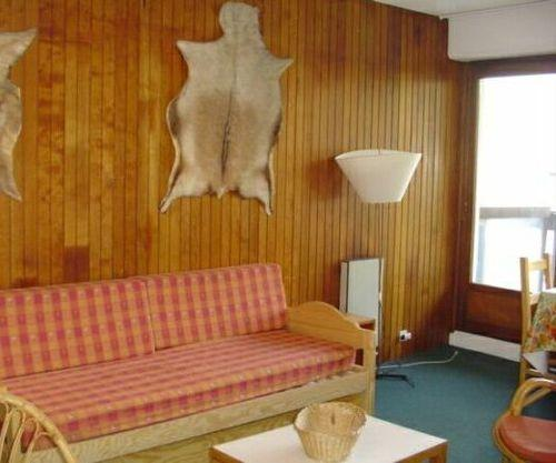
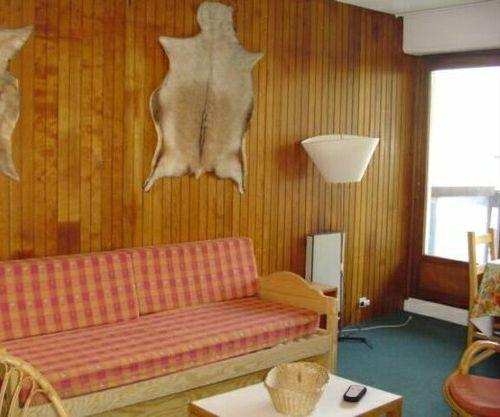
+ remote control (354, 392)
